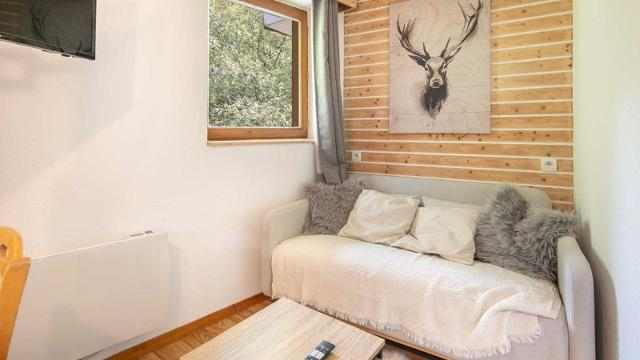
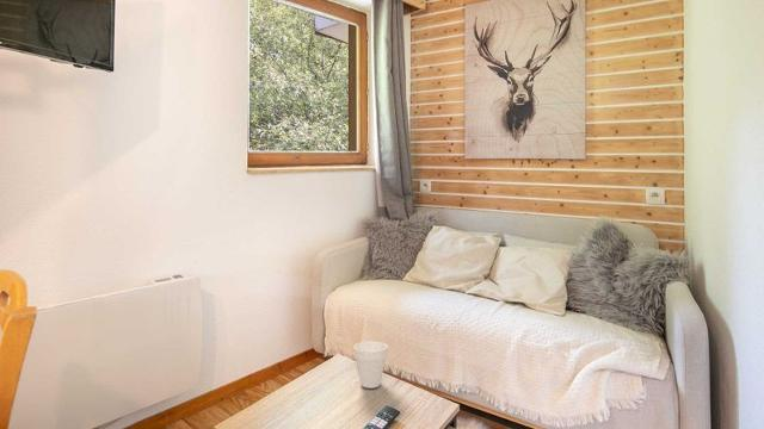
+ cup (370, 365)
